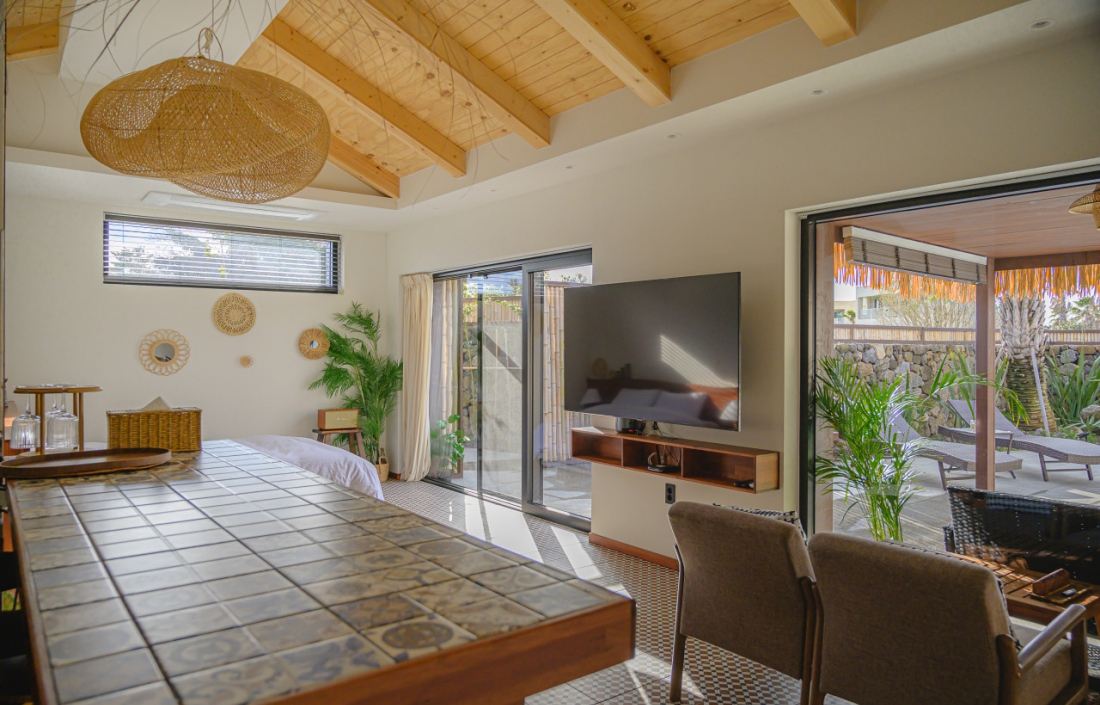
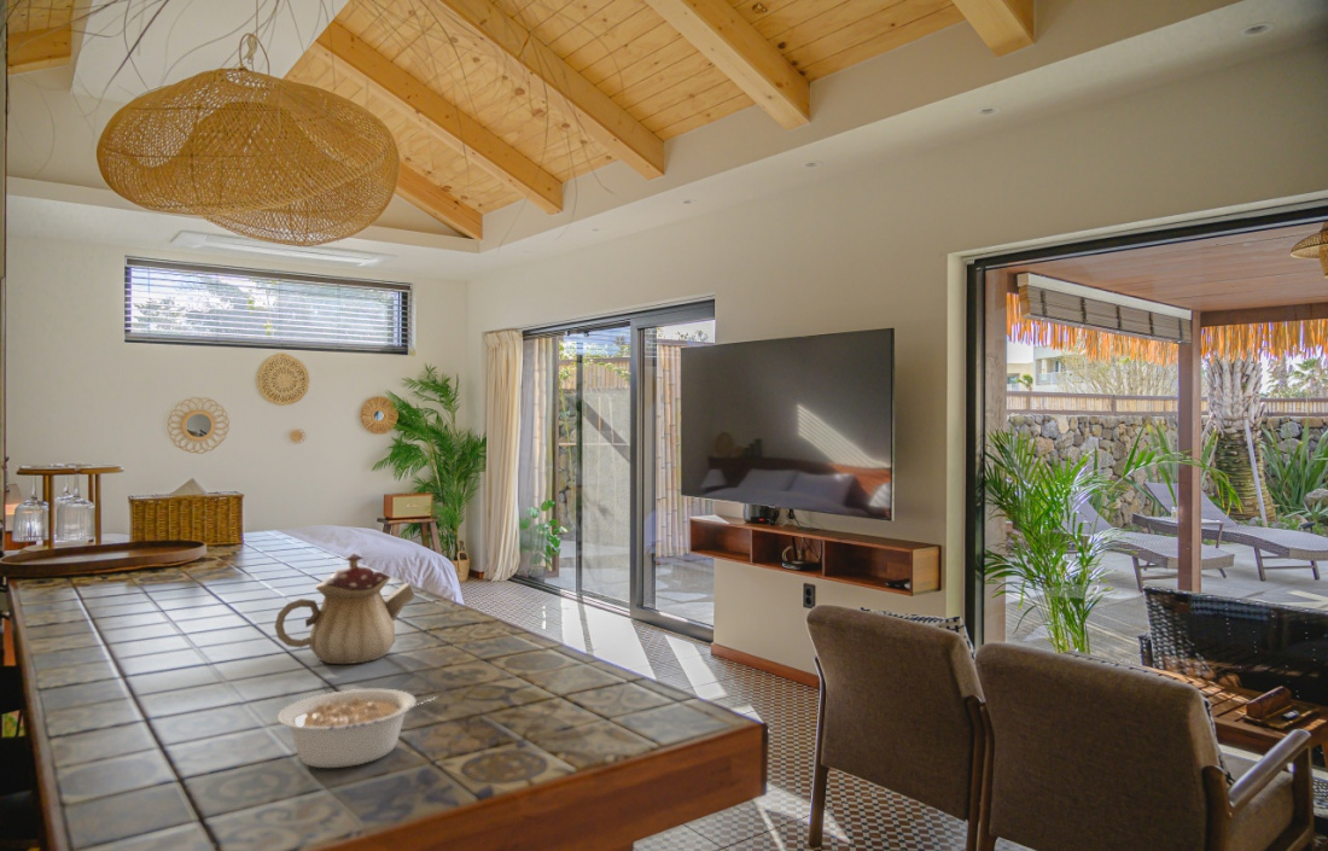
+ legume (354, 723)
+ teapot (346, 605)
